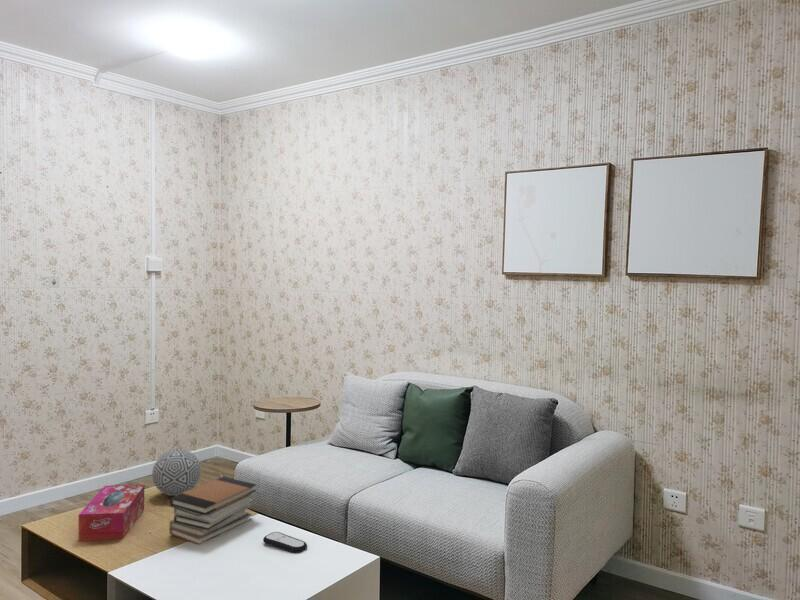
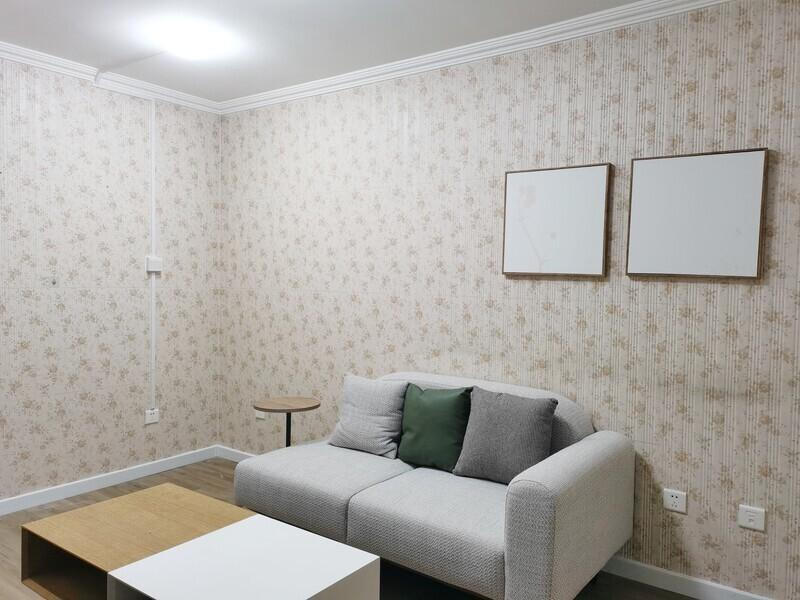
- decorative ball (176, 472)
- tissue box (113, 511)
- book stack (213, 508)
- remote control (285, 542)
